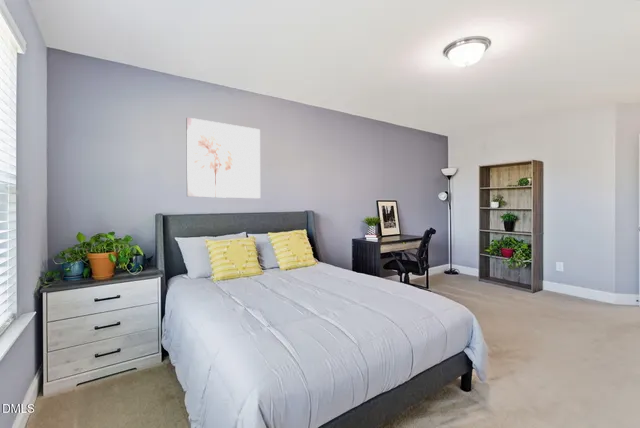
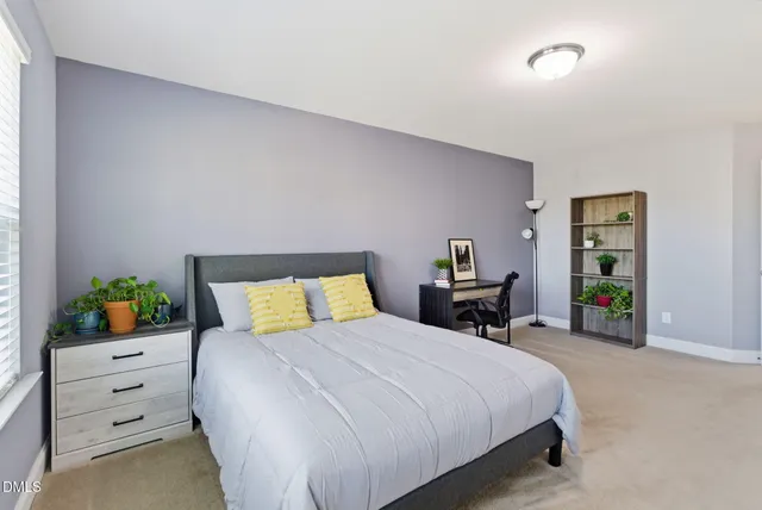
- wall art (225, 160)
